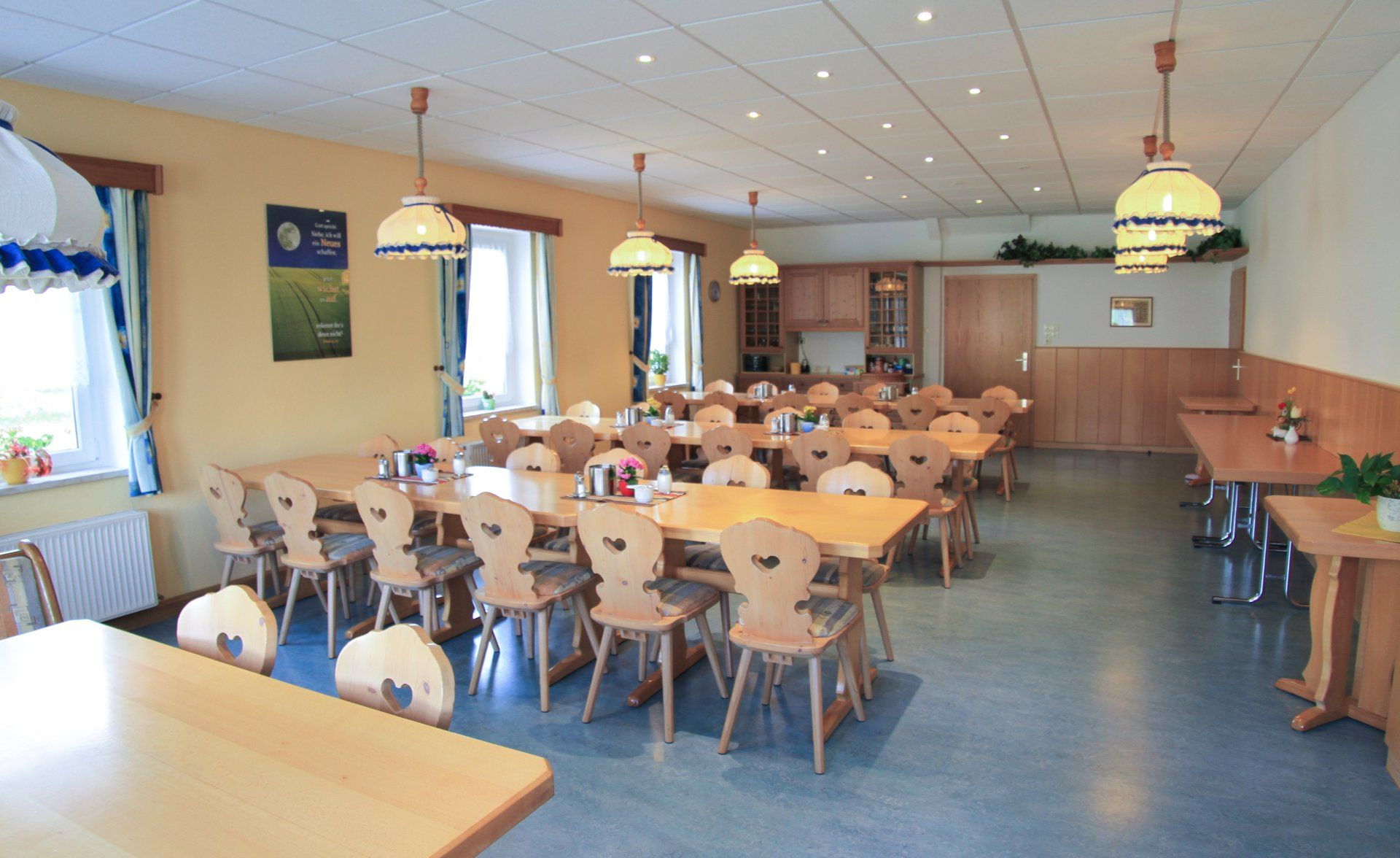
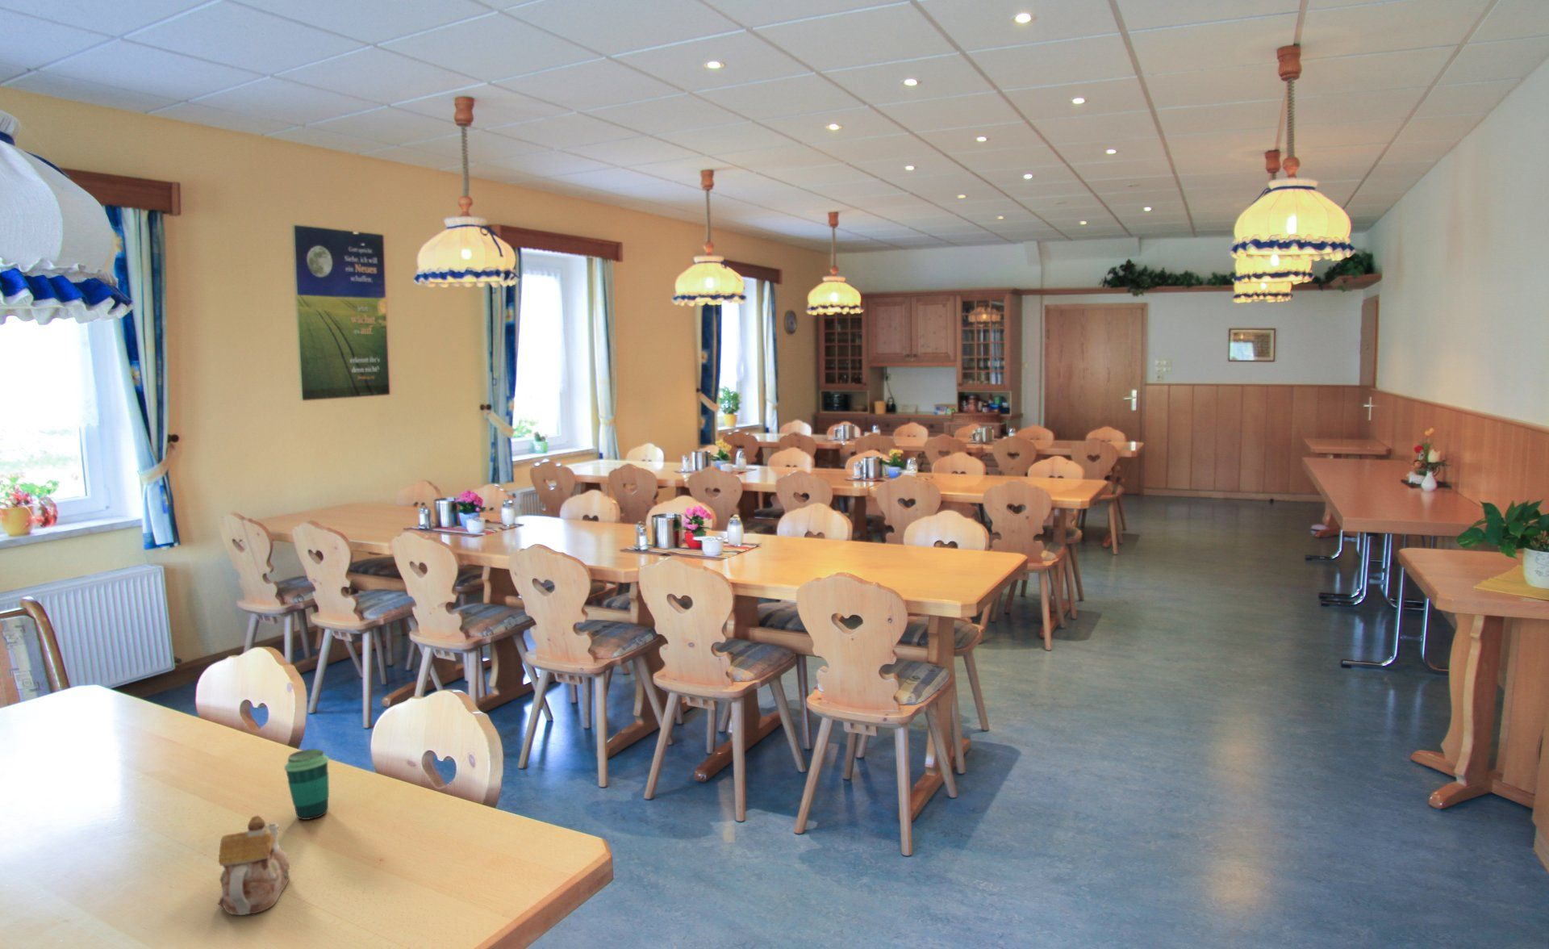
+ teapot (252, 854)
+ cup (308, 783)
